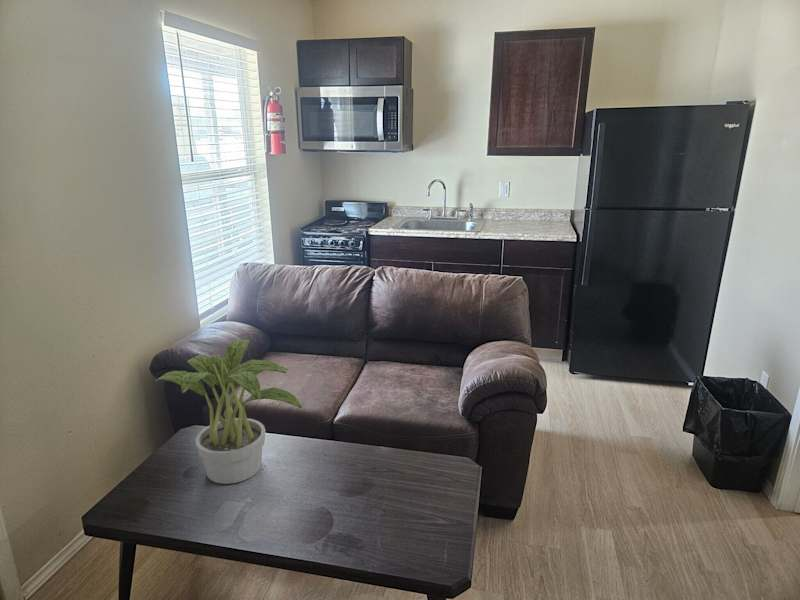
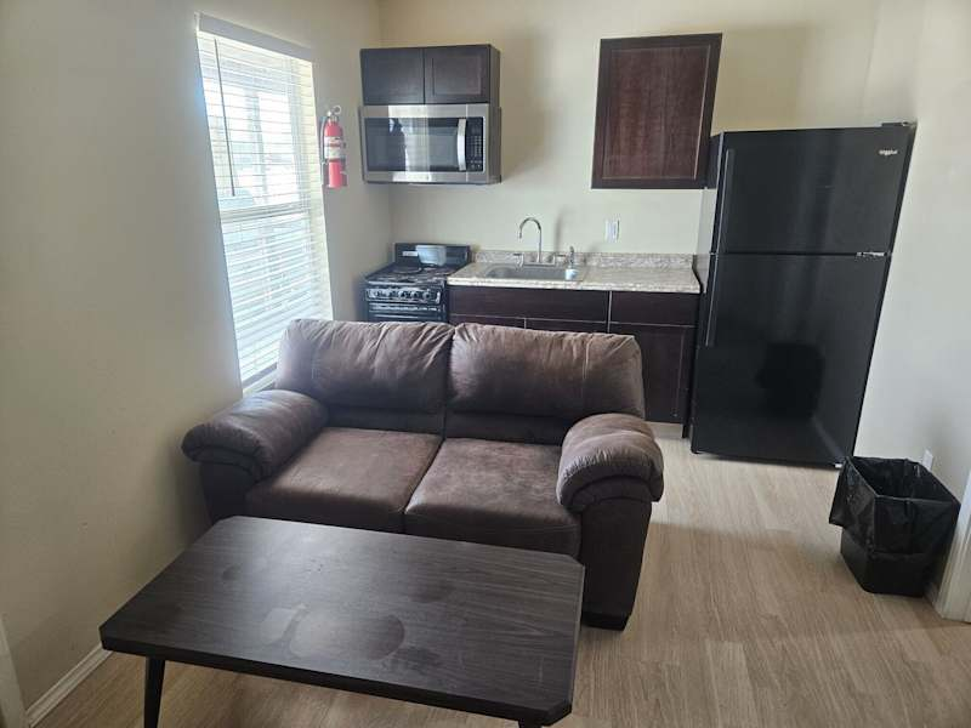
- potted plant (228, 413)
